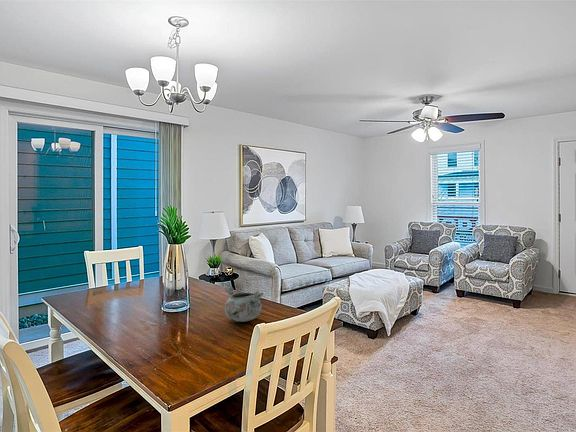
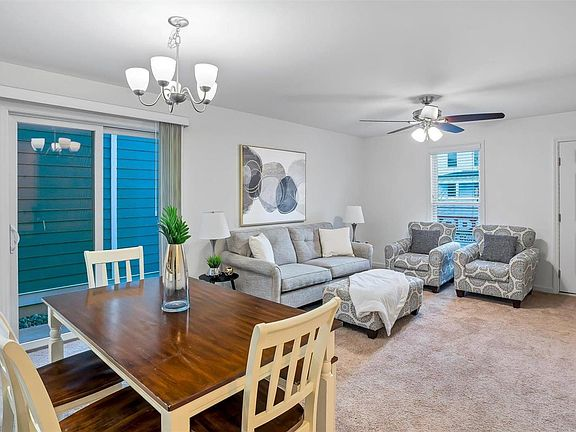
- decorative bowl (242, 304)
